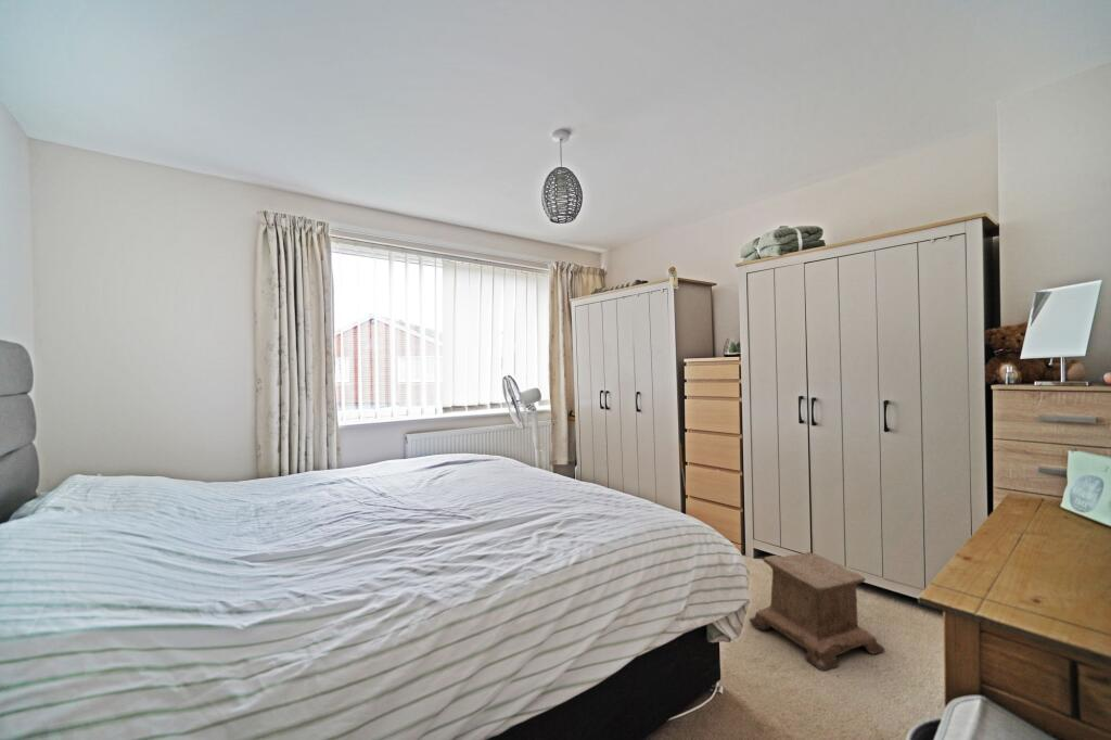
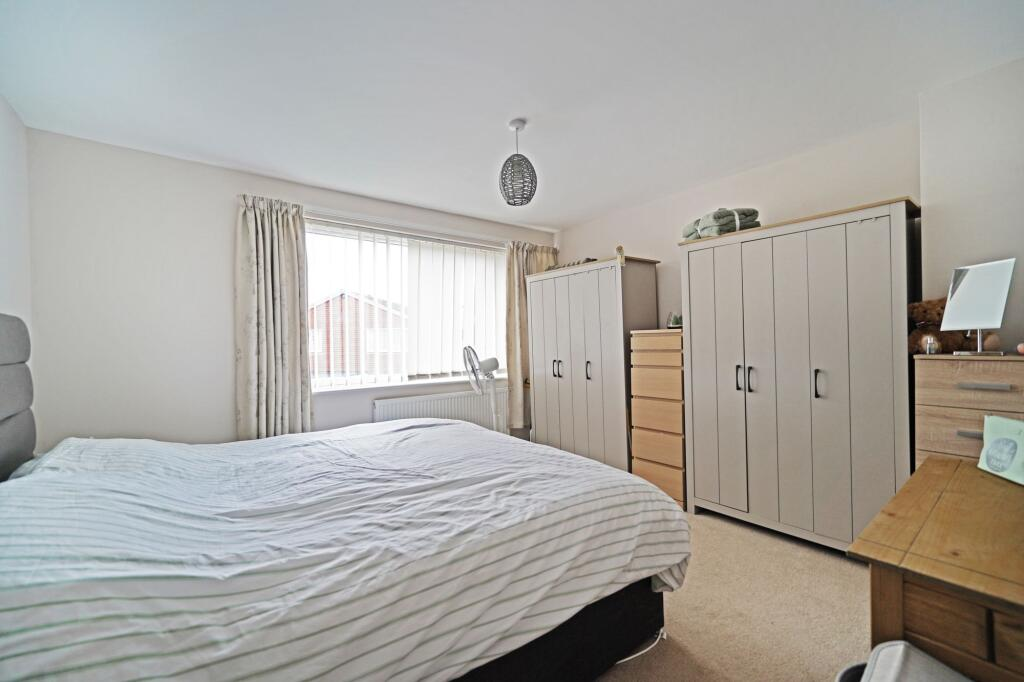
- stool (812, 601)
